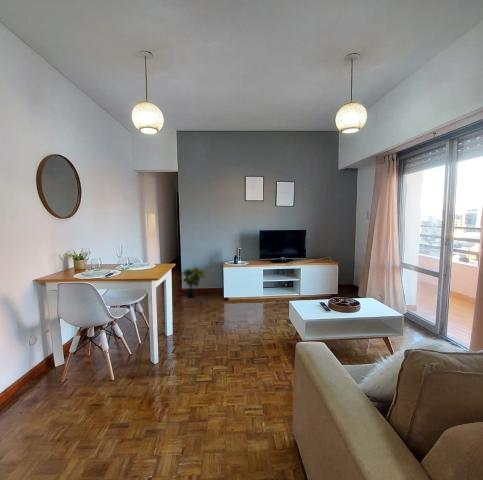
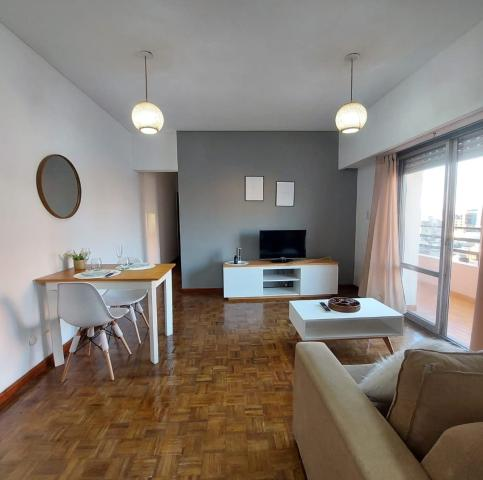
- potted plant (192, 281)
